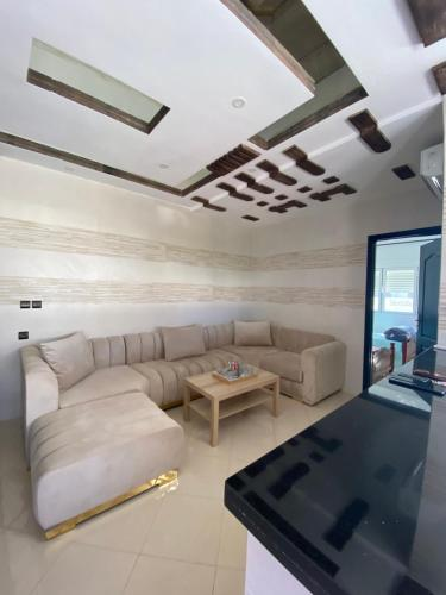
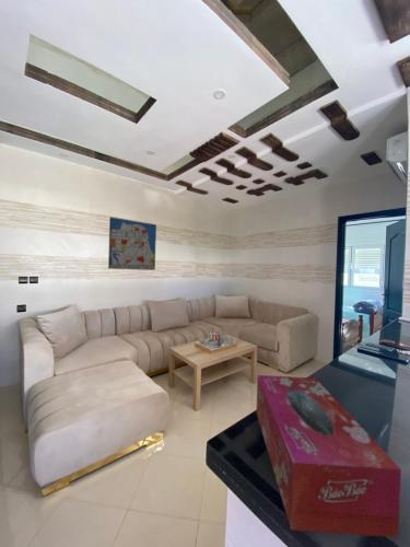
+ tissue box (306, 431)
+ wall art (133, 245)
